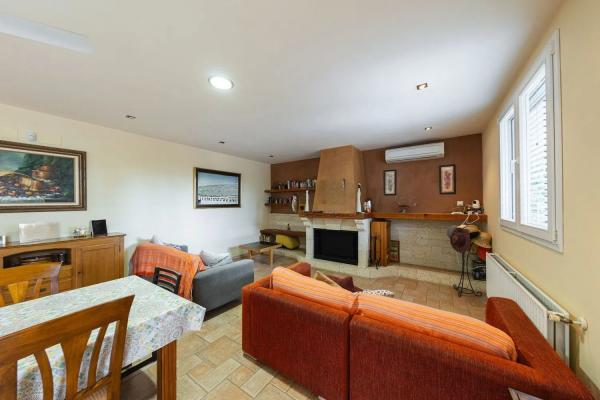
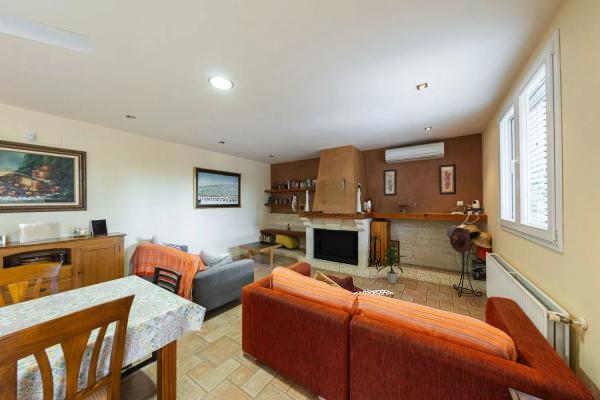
+ indoor plant (390, 264)
